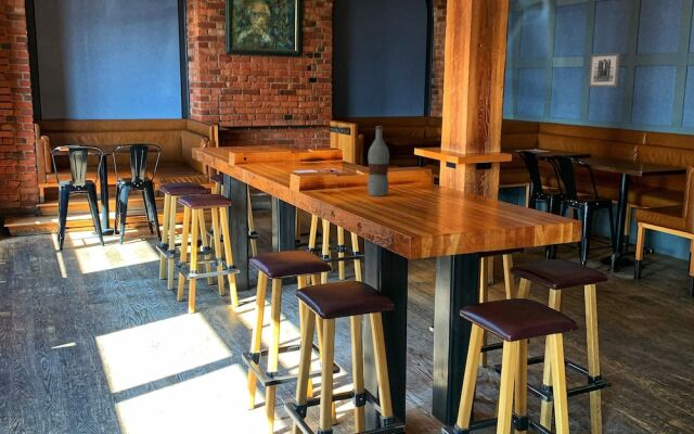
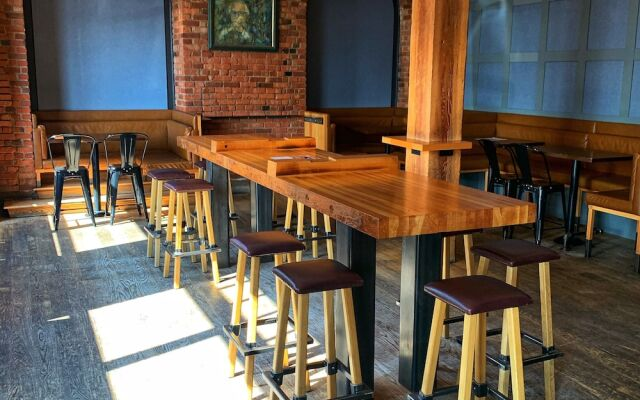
- bottle (378, 161)
- wall art (603, 71)
